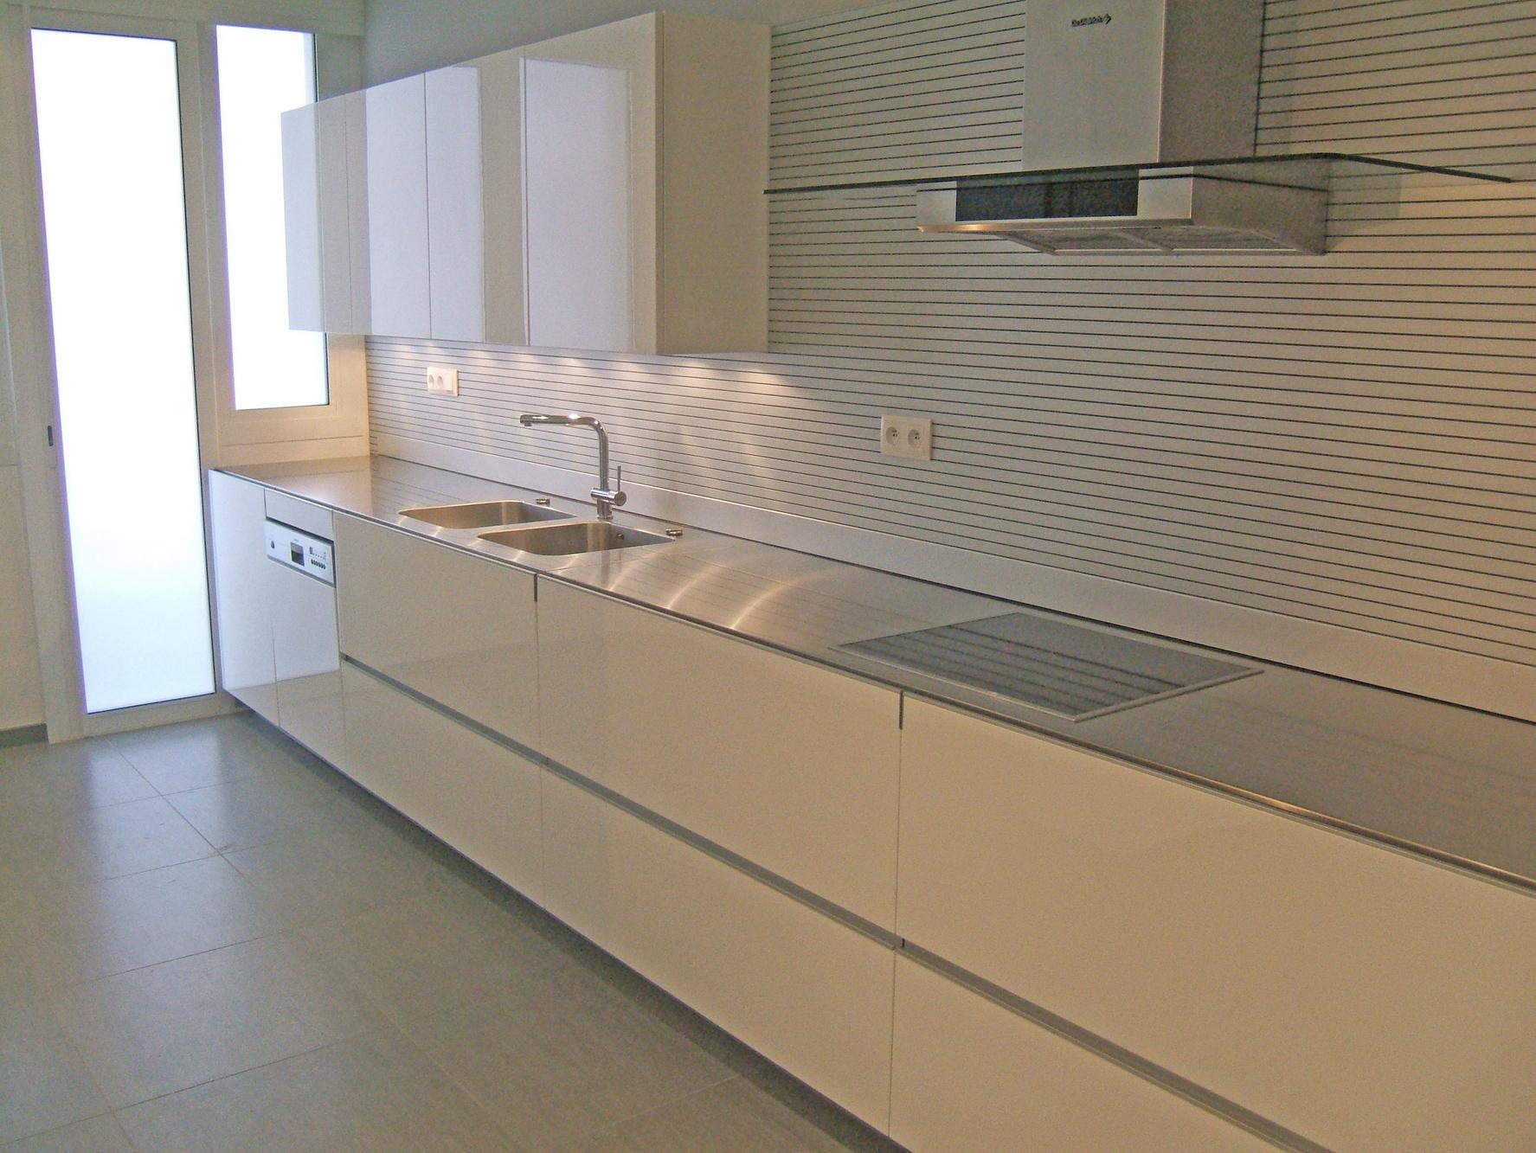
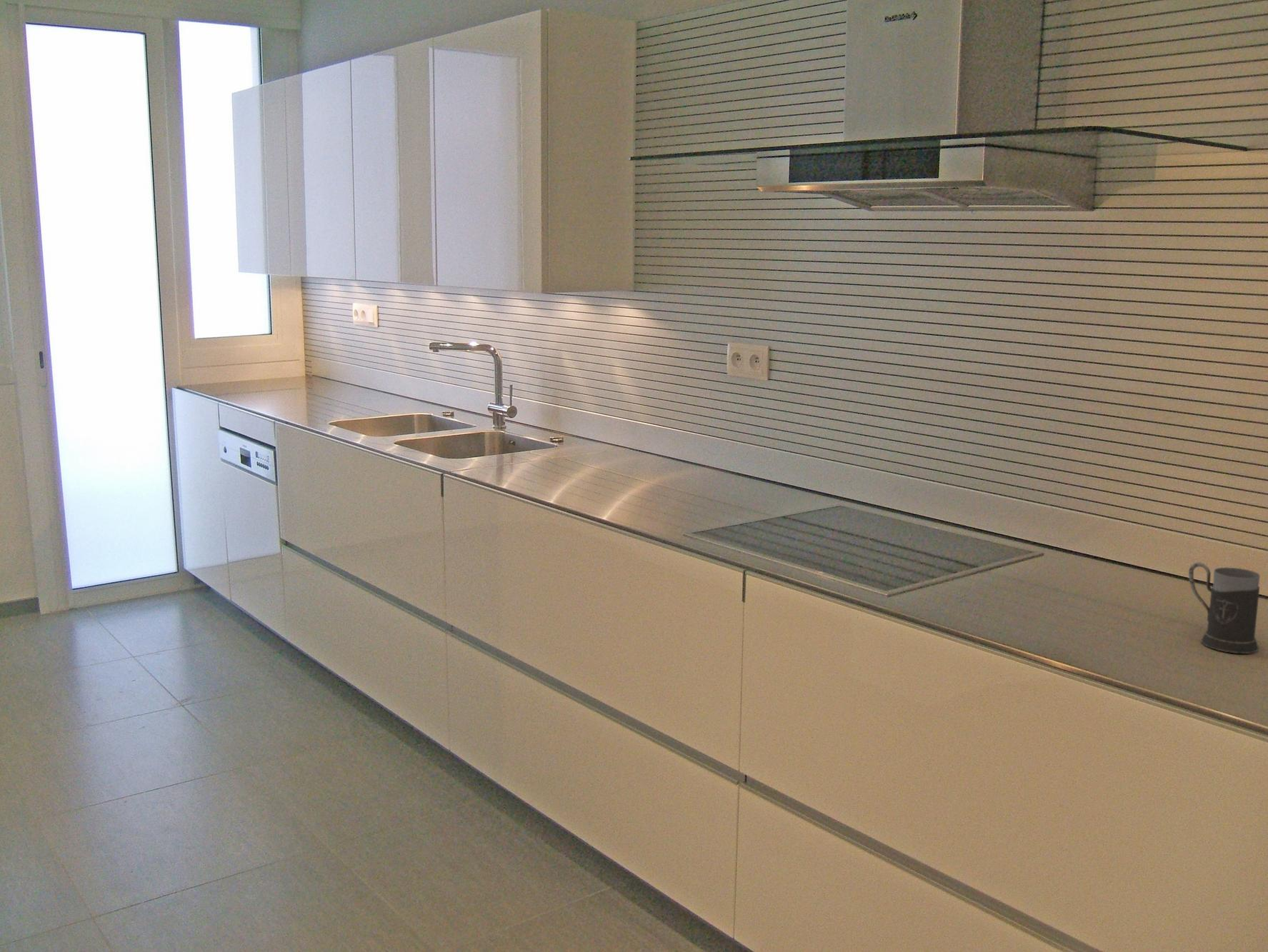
+ mug (1222, 605)
